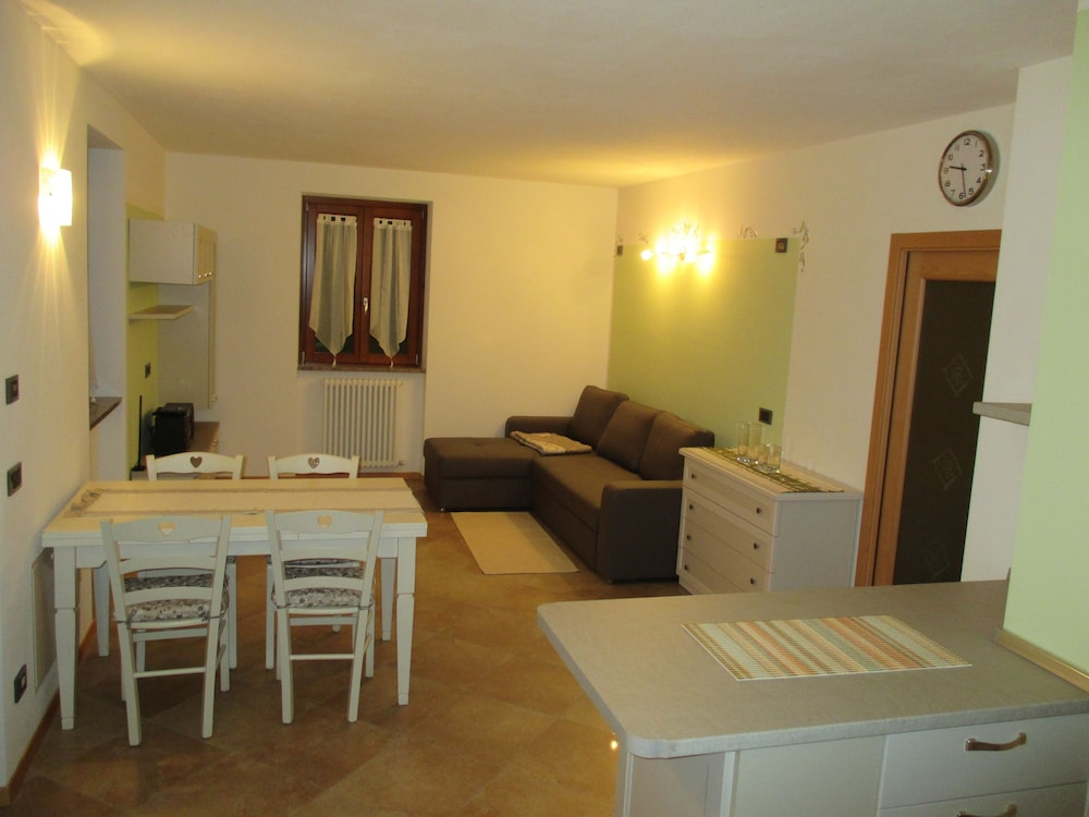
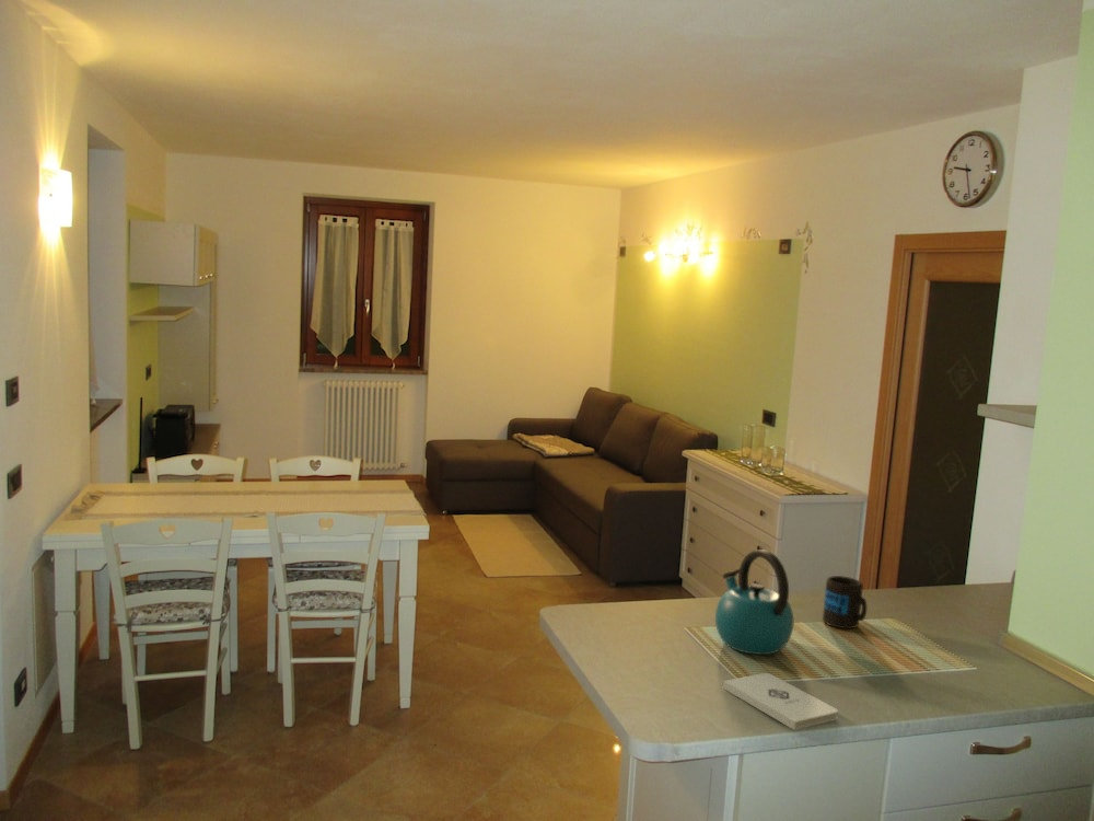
+ kettle (753, 595)
+ mug (847, 603)
+ notepad (780, 698)
